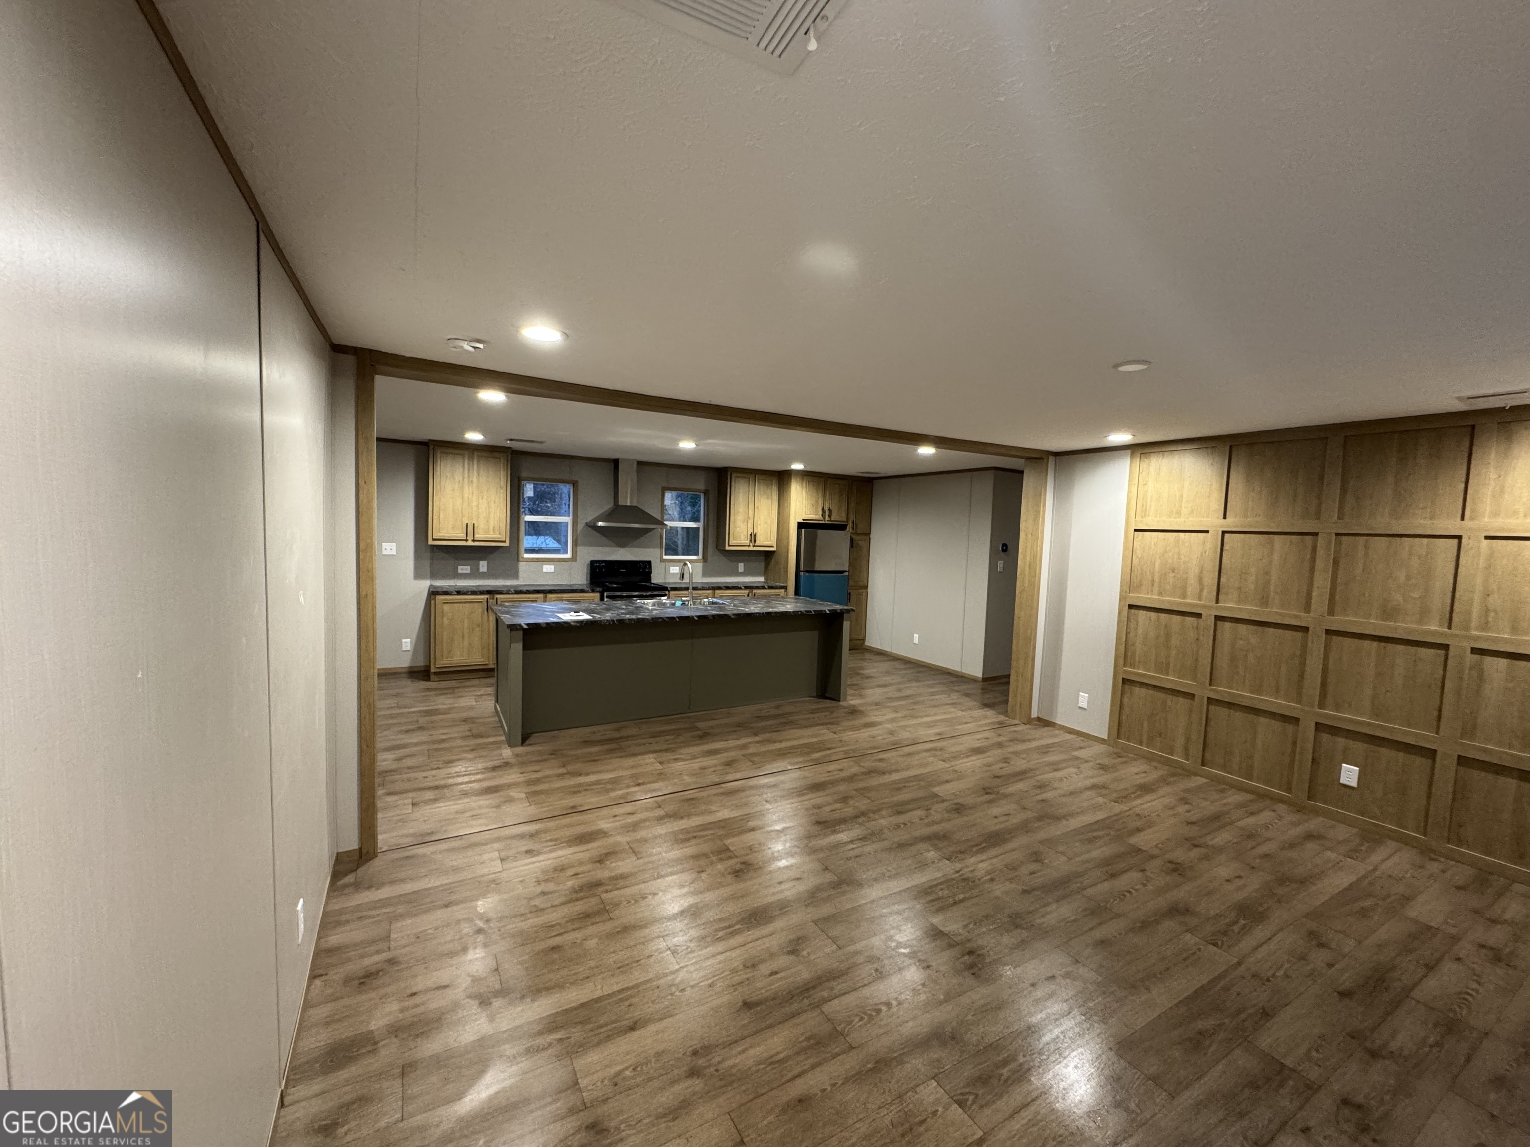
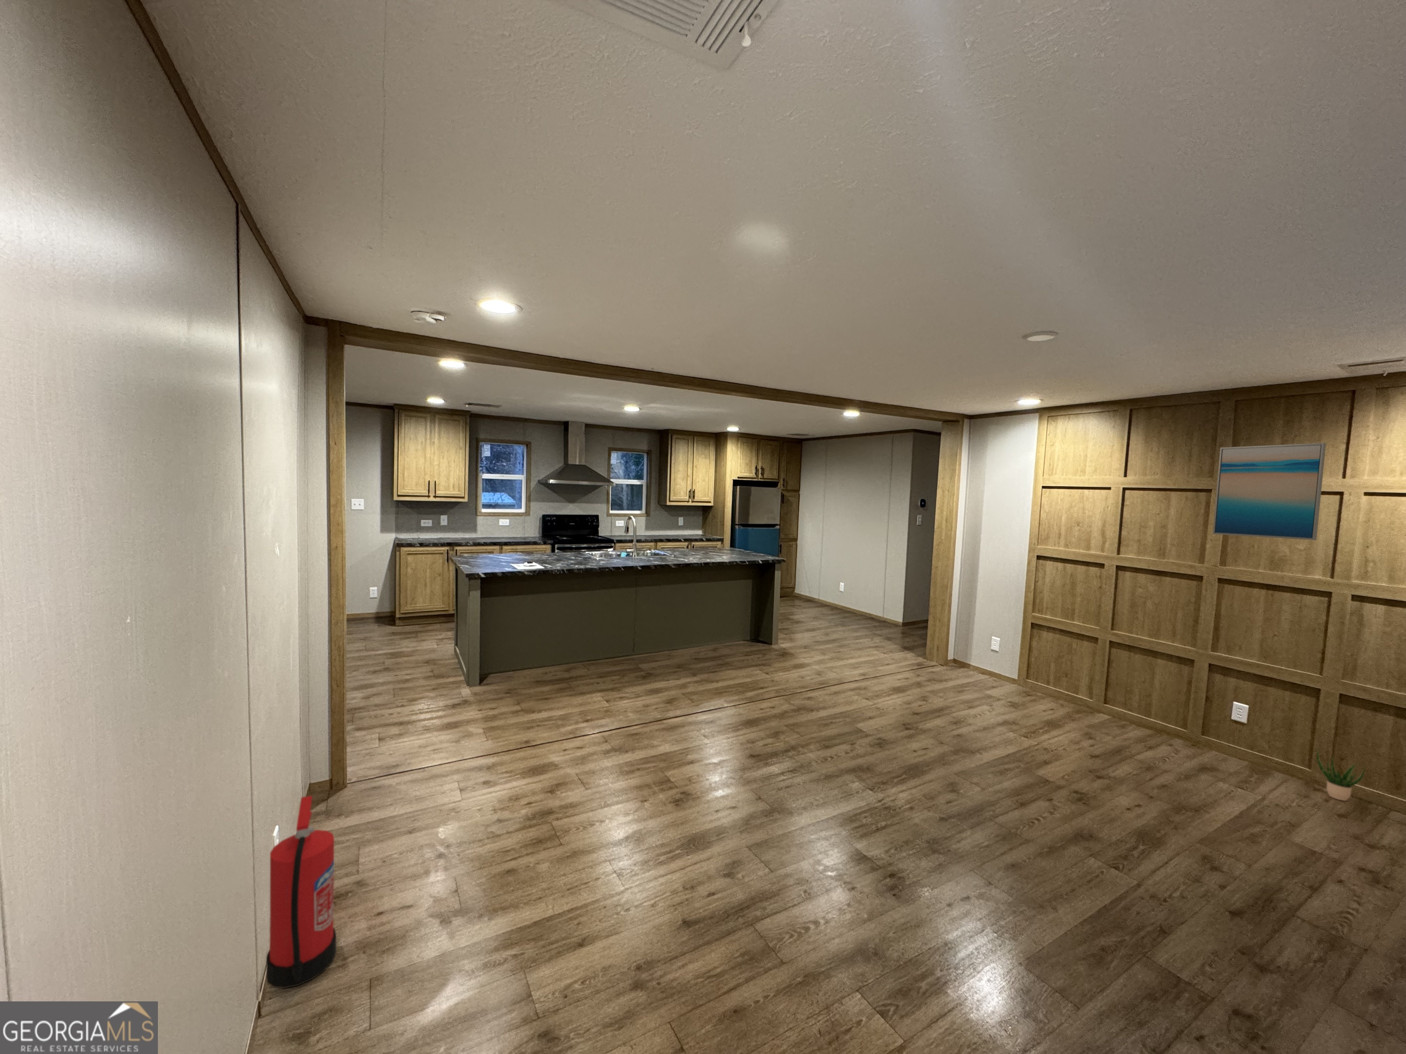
+ fire extinguisher (300, 897)
+ potted plant (1338, 775)
+ wall art (1265, 492)
